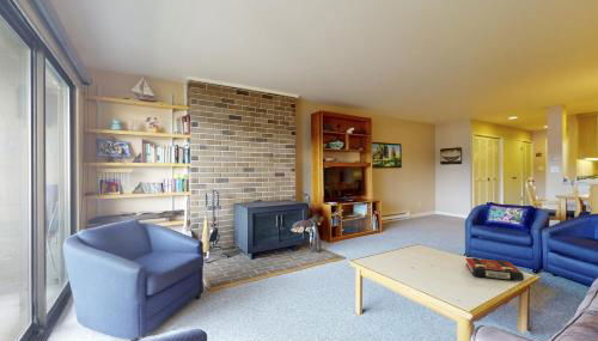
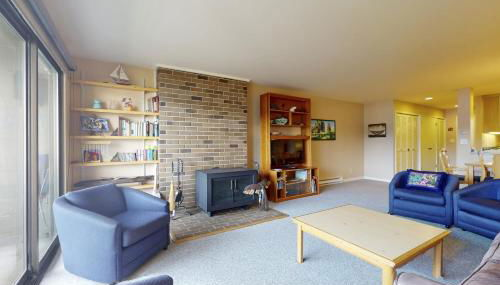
- book (492, 268)
